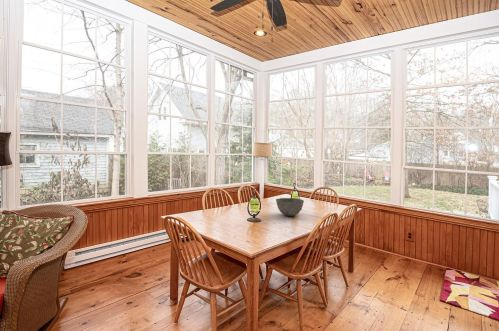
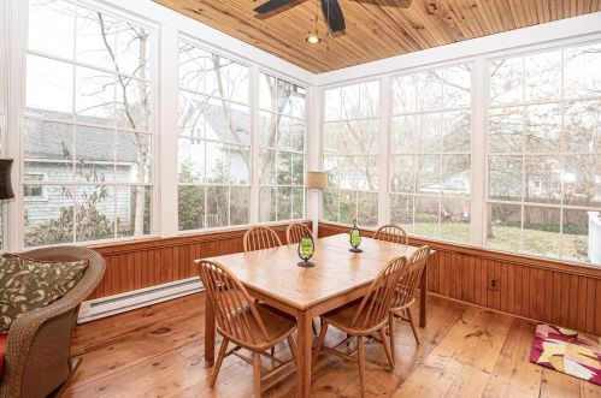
- bowl (289, 207)
